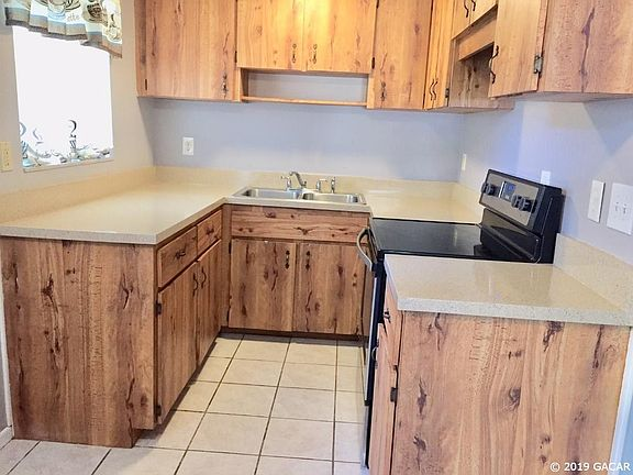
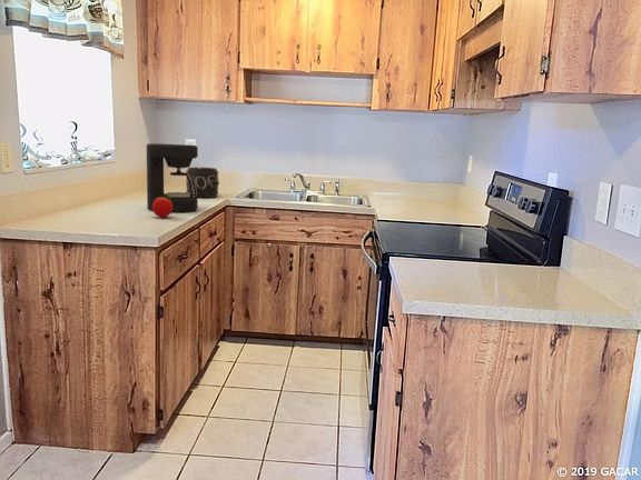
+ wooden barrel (203, 182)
+ coffee maker (172, 174)
+ apple (162, 207)
